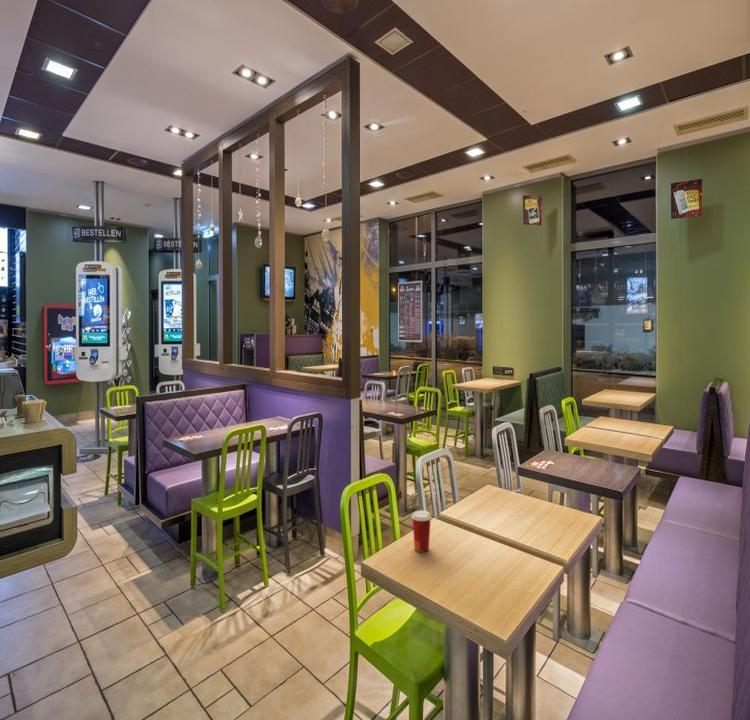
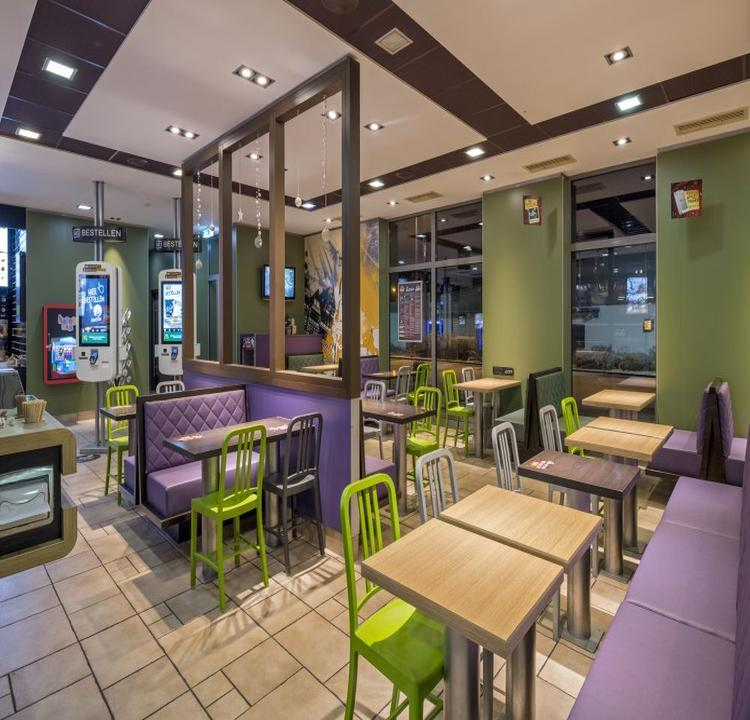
- paper cup (421, 531)
